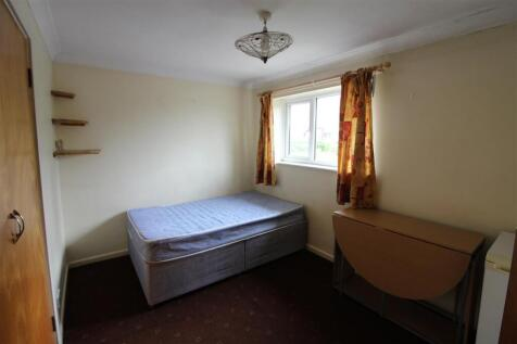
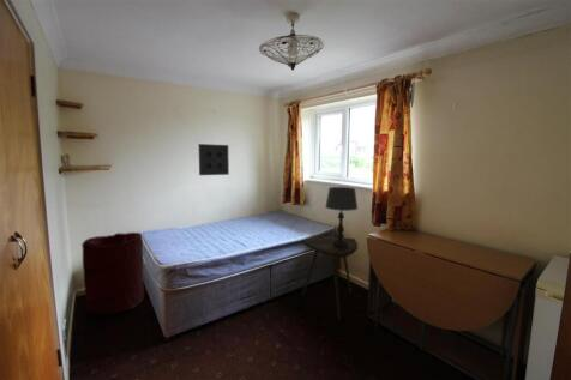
+ laundry hamper (114, 269)
+ side table (335, 272)
+ table lamp (341, 216)
+ wall art (214, 159)
